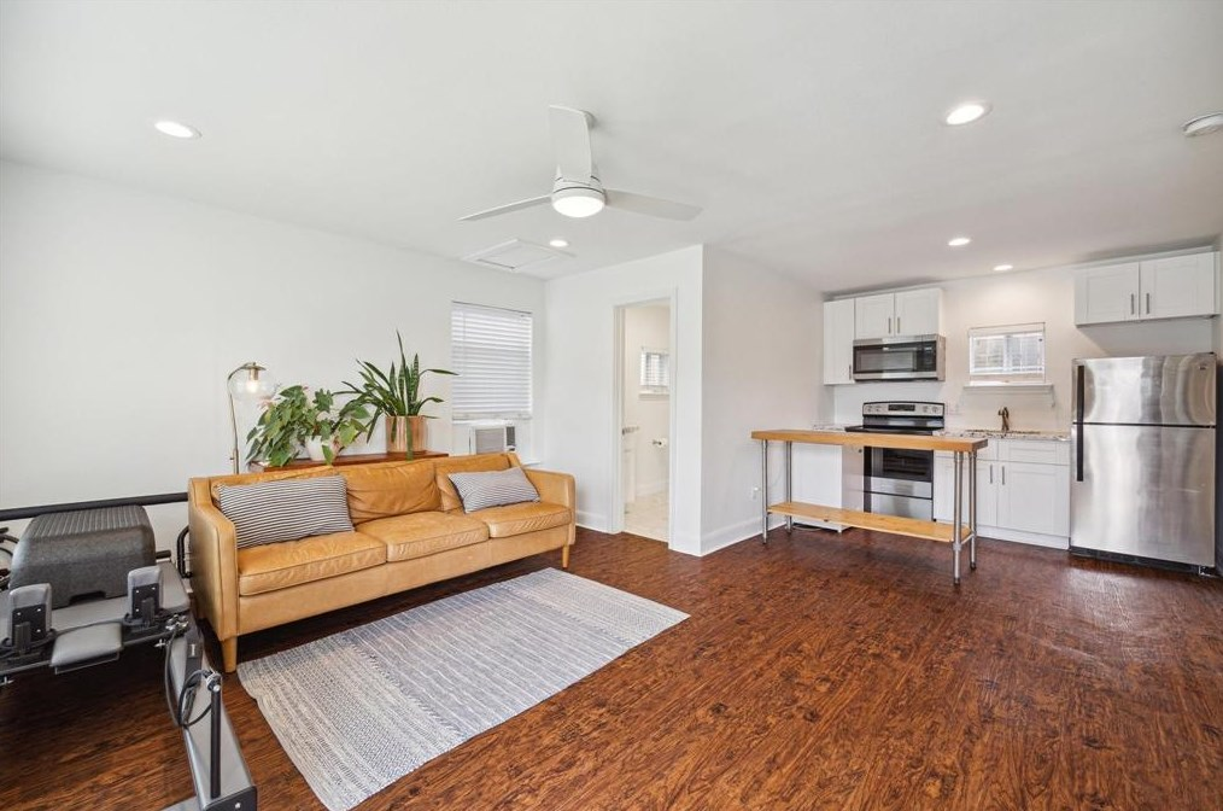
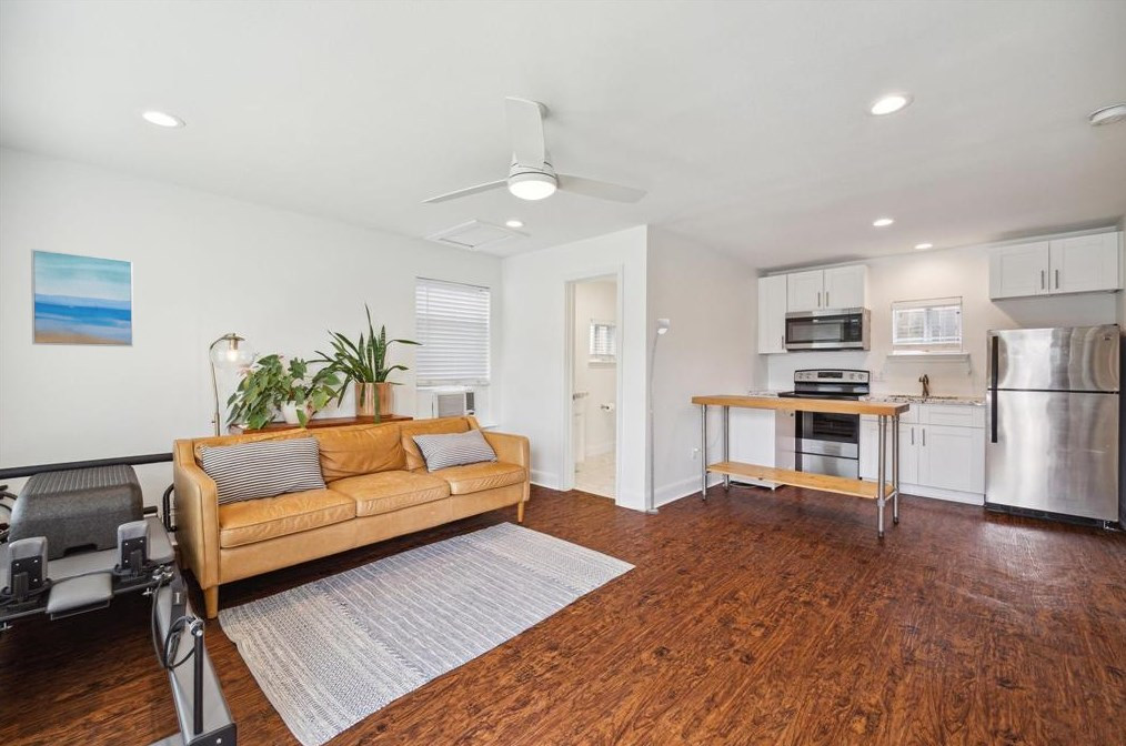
+ wall art (84, 300)
+ floor lamp (653, 423)
